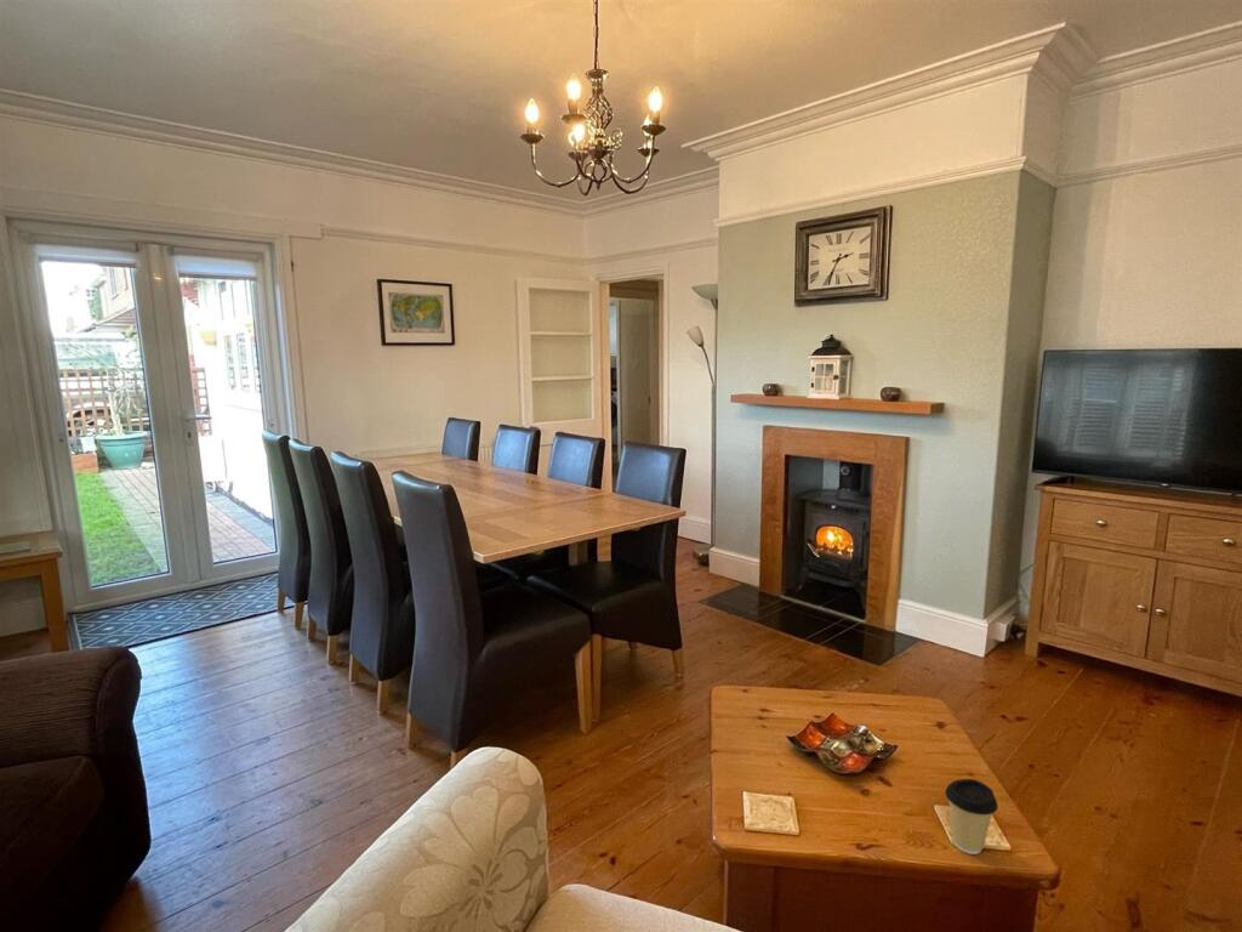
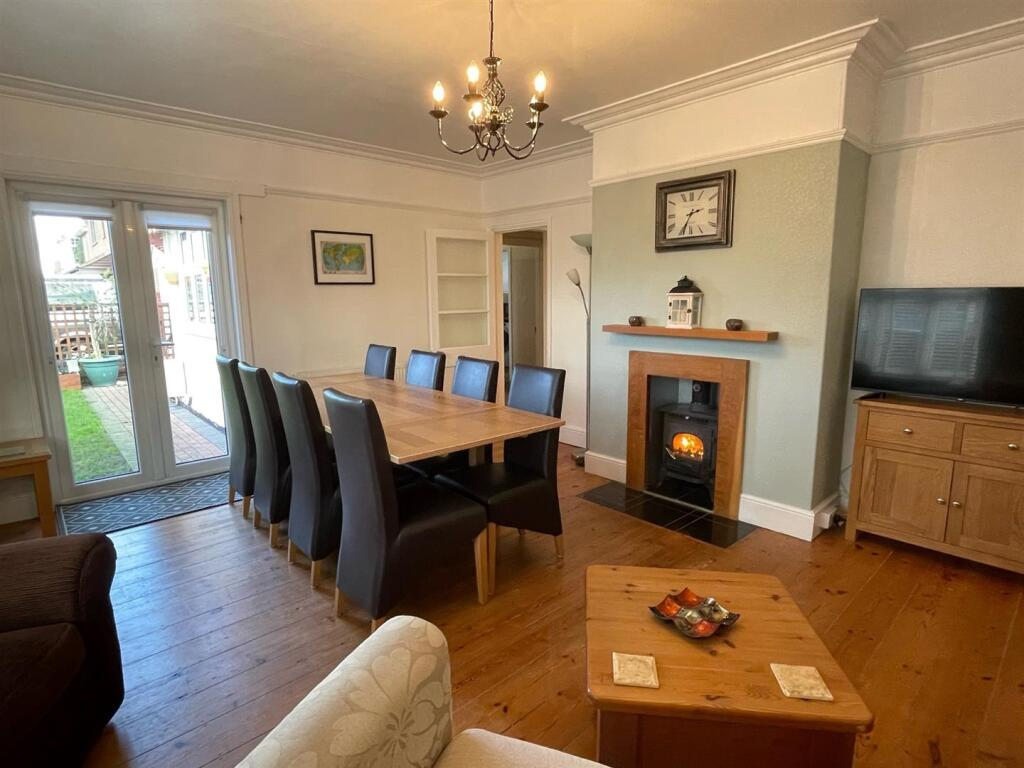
- coffee cup (969, 817)
